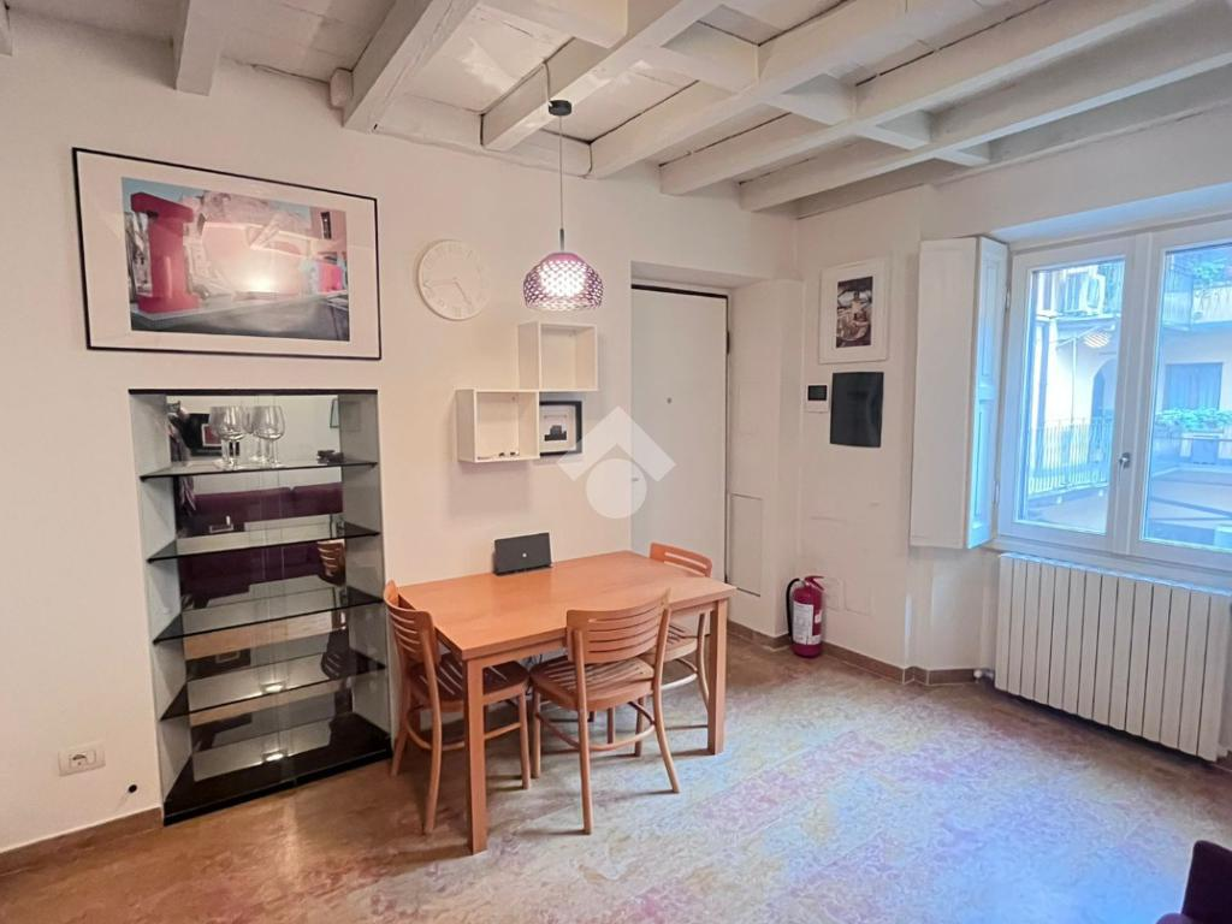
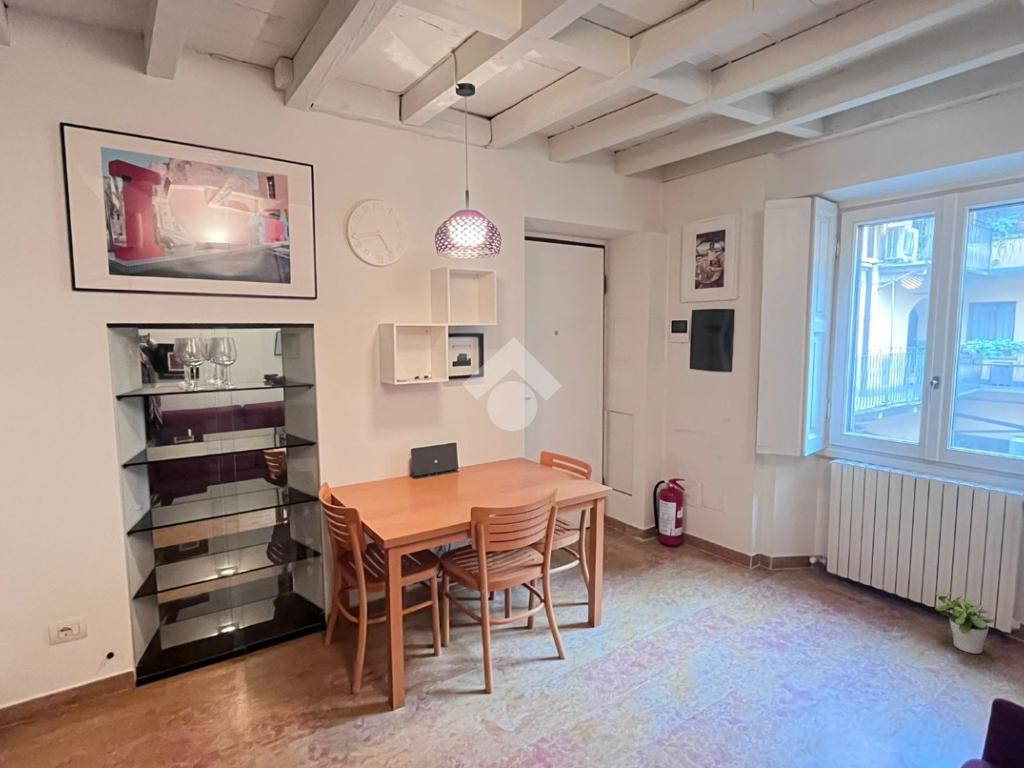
+ potted plant (960, 621)
